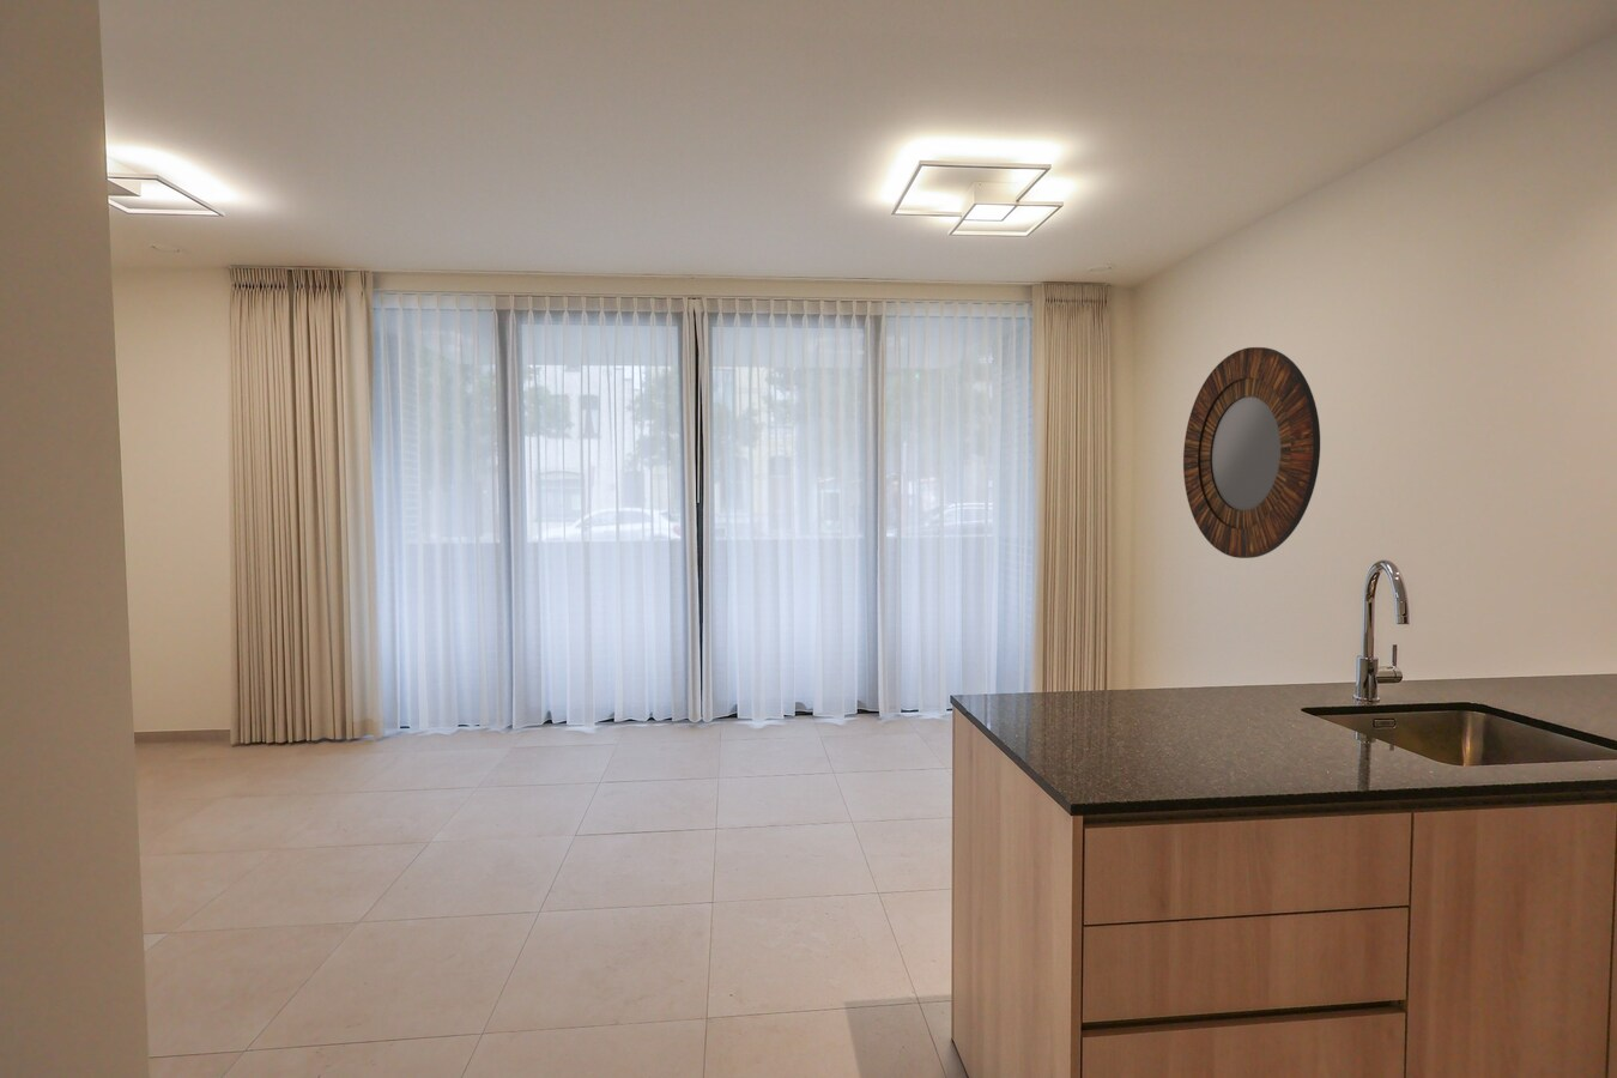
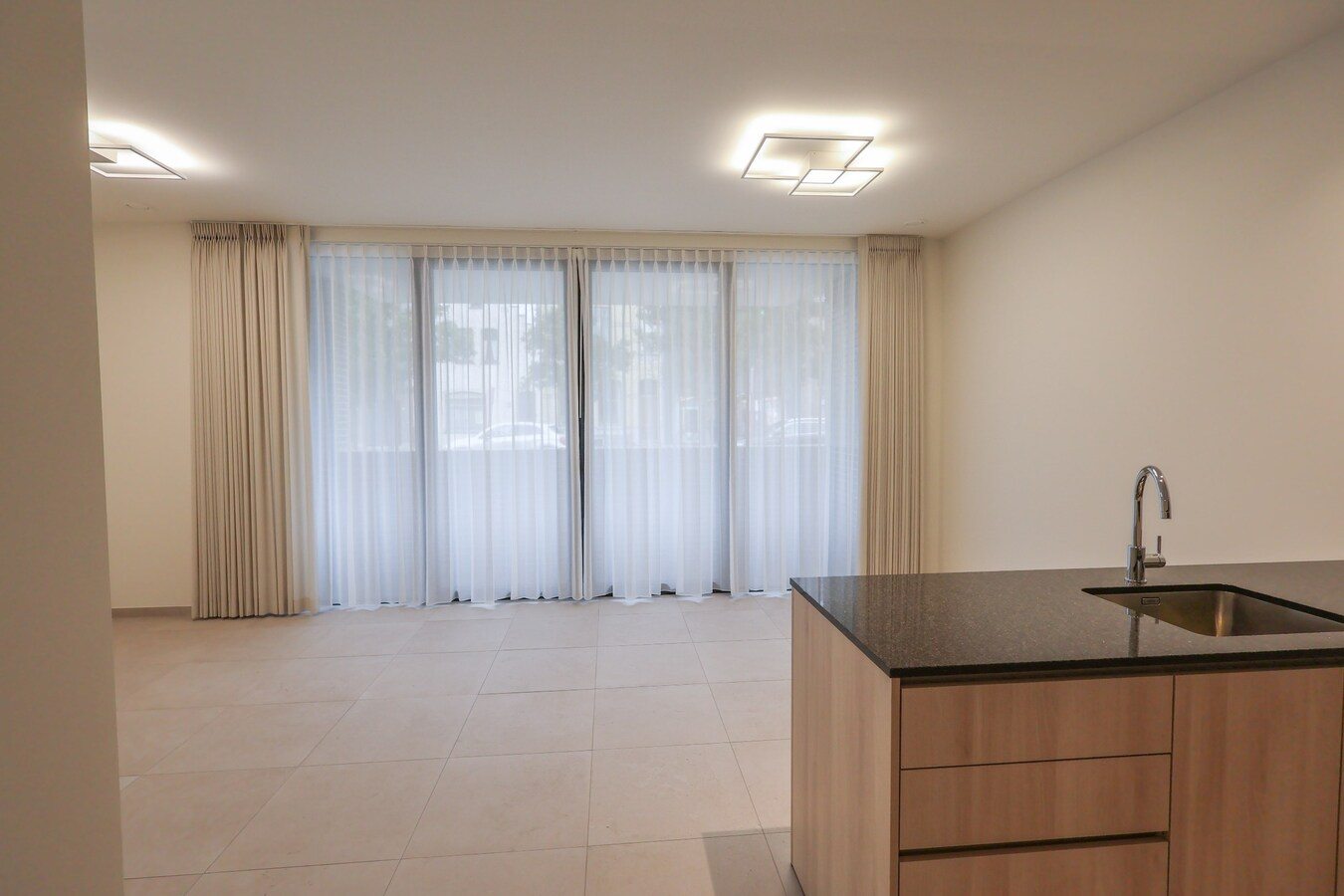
- home mirror (1243, 454)
